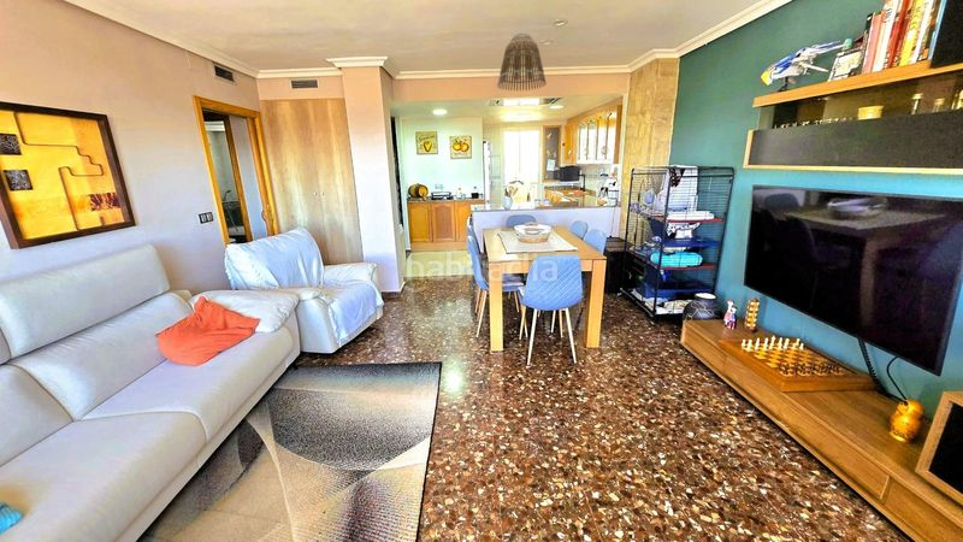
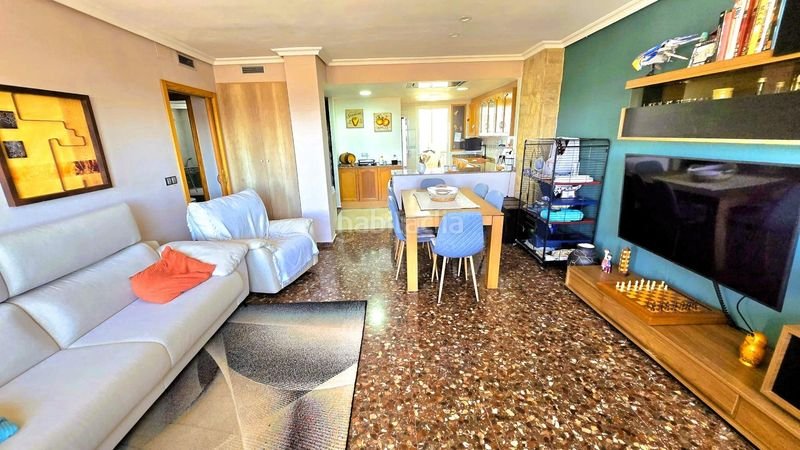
- lamp shade (520, 60)
